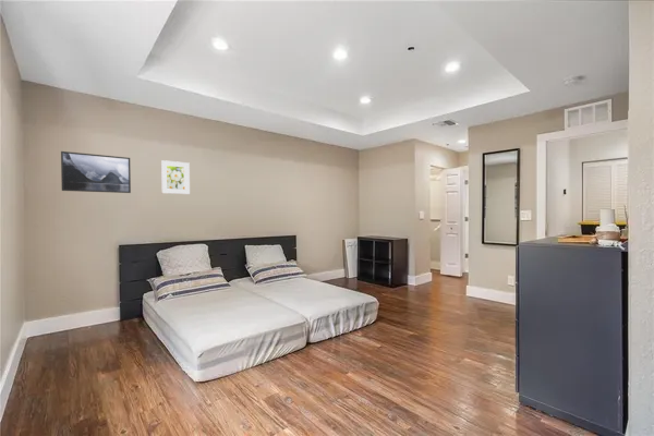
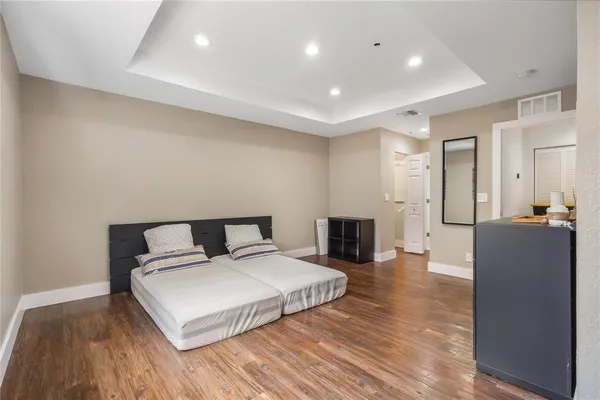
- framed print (97, 173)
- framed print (175, 178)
